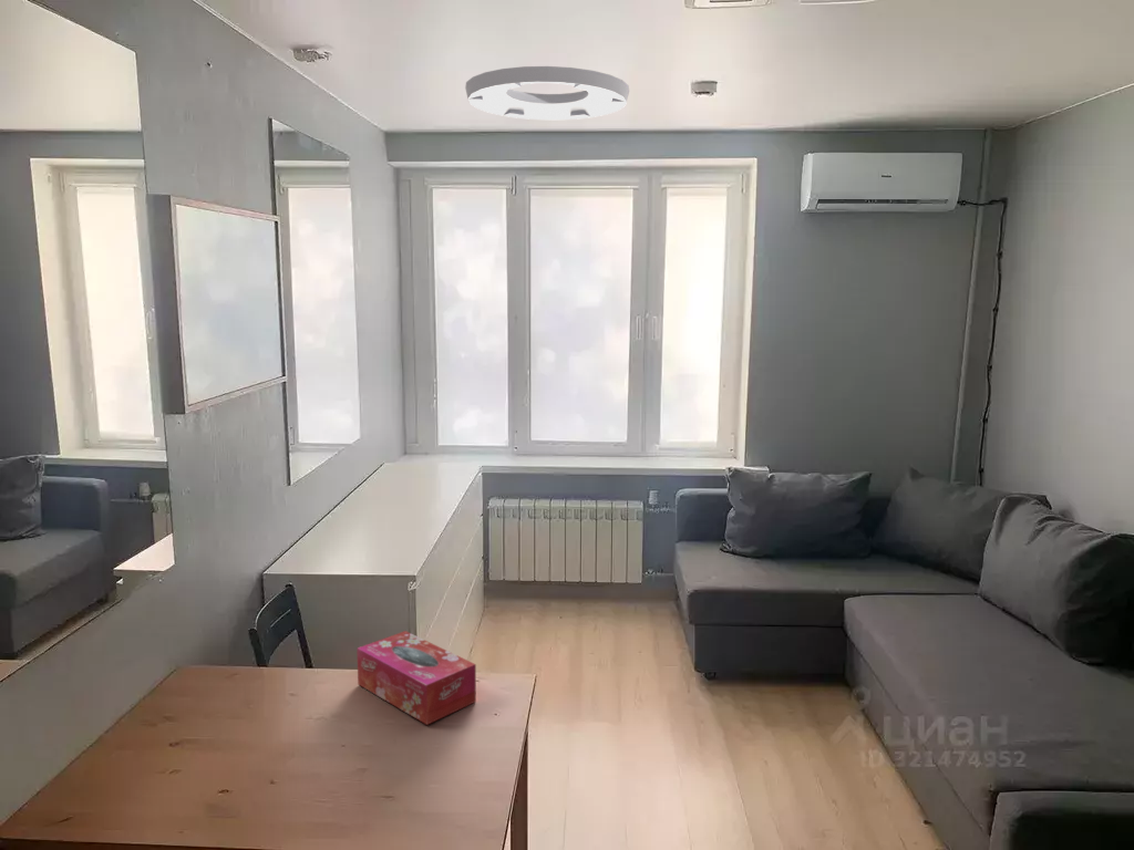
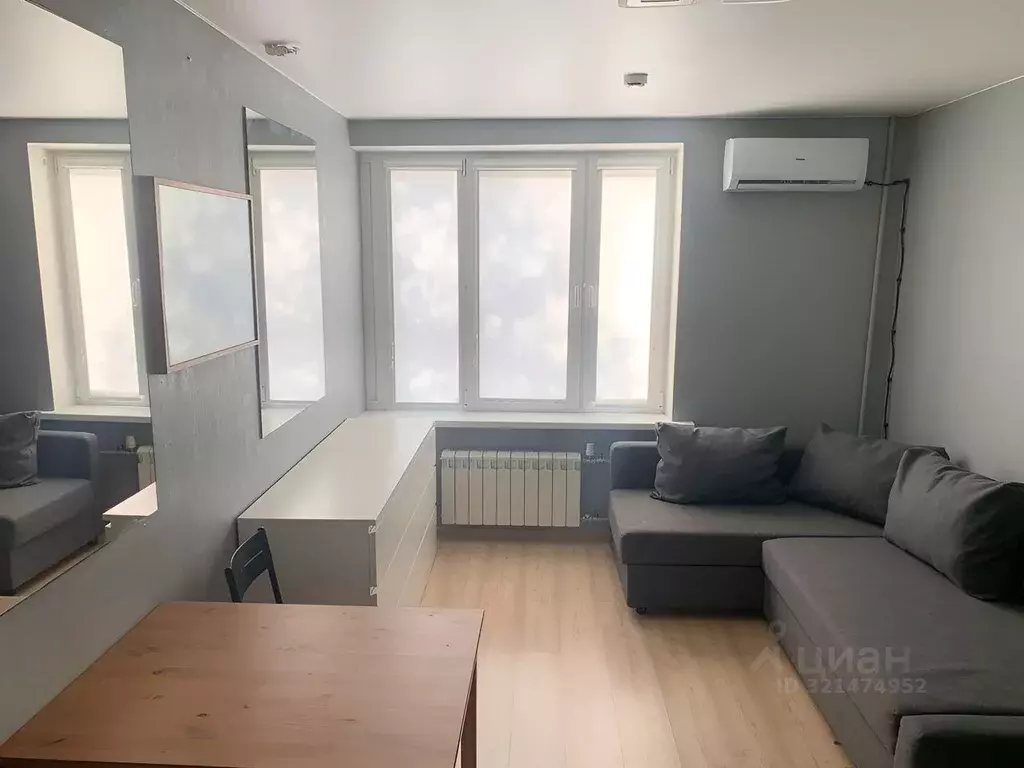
- tissue box (415, 674)
- ceiling light (547, 94)
